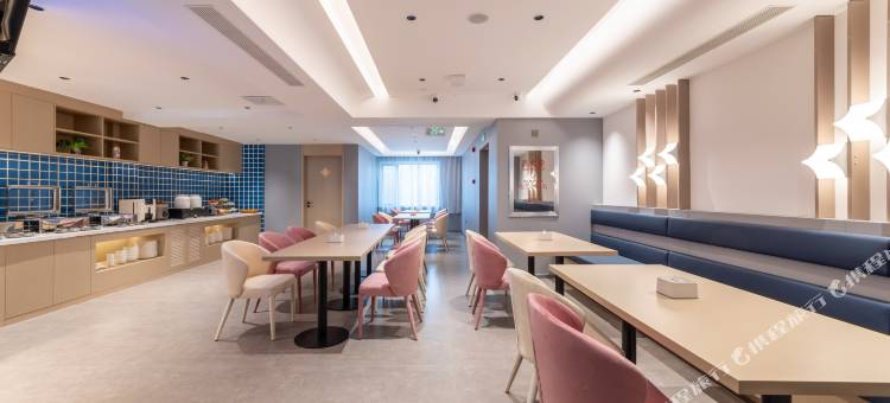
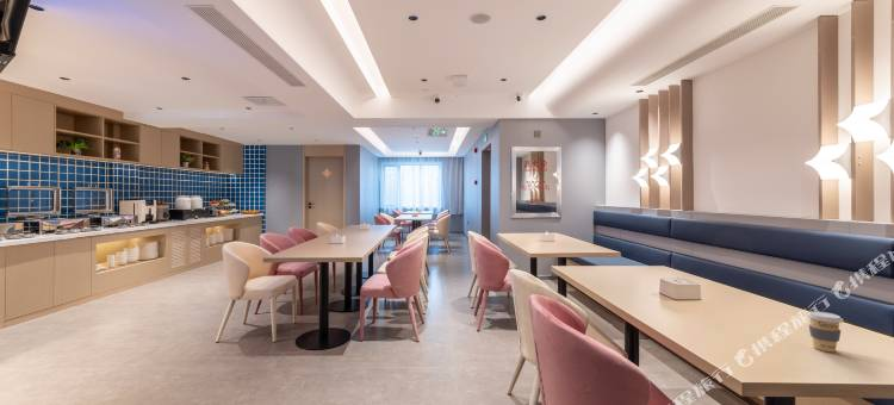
+ coffee cup (824, 331)
